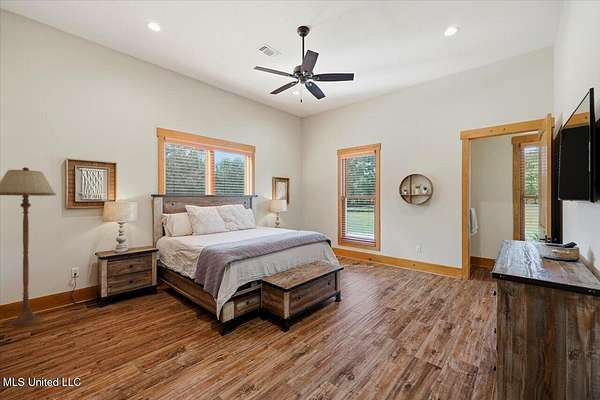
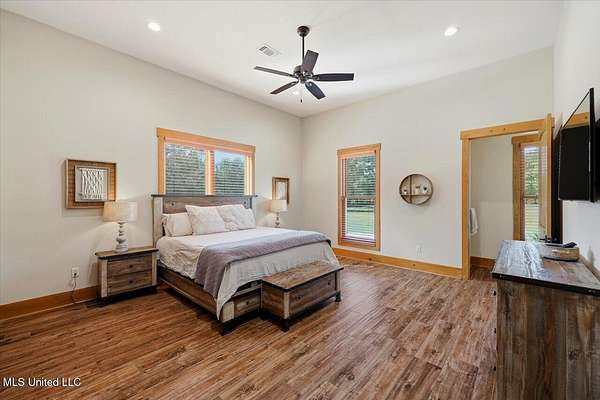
- floor lamp (25, 244)
